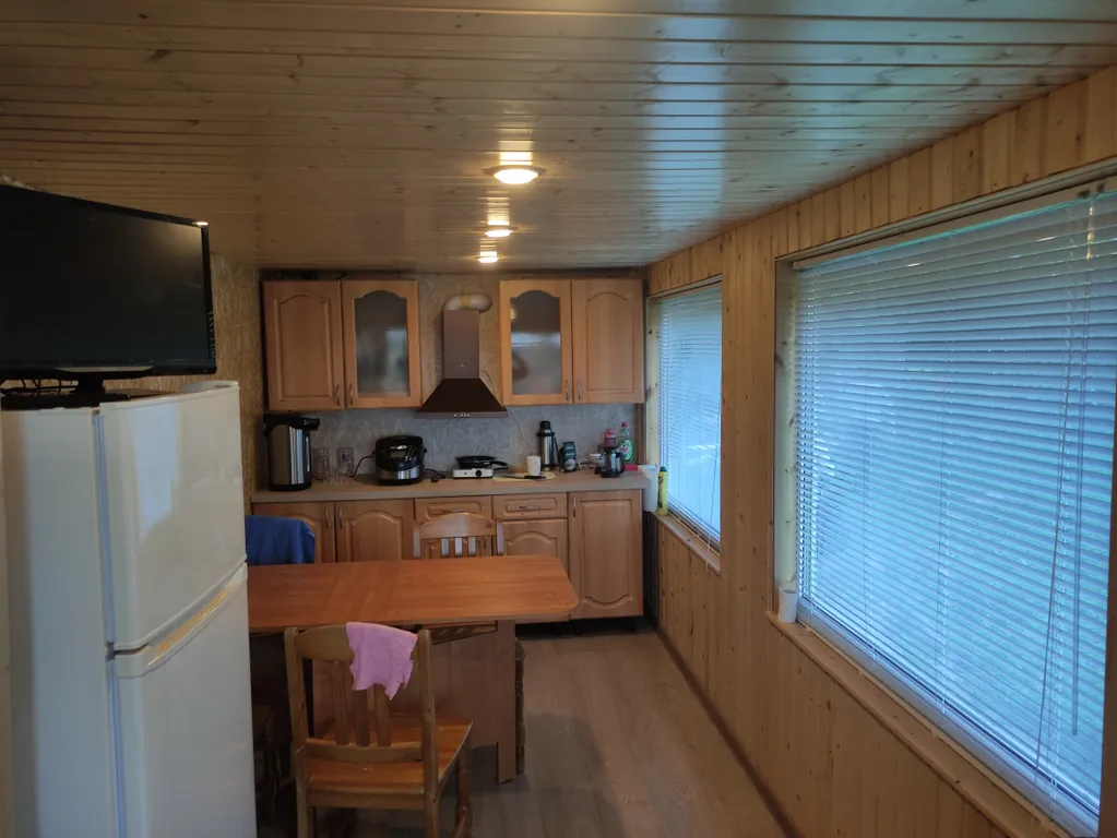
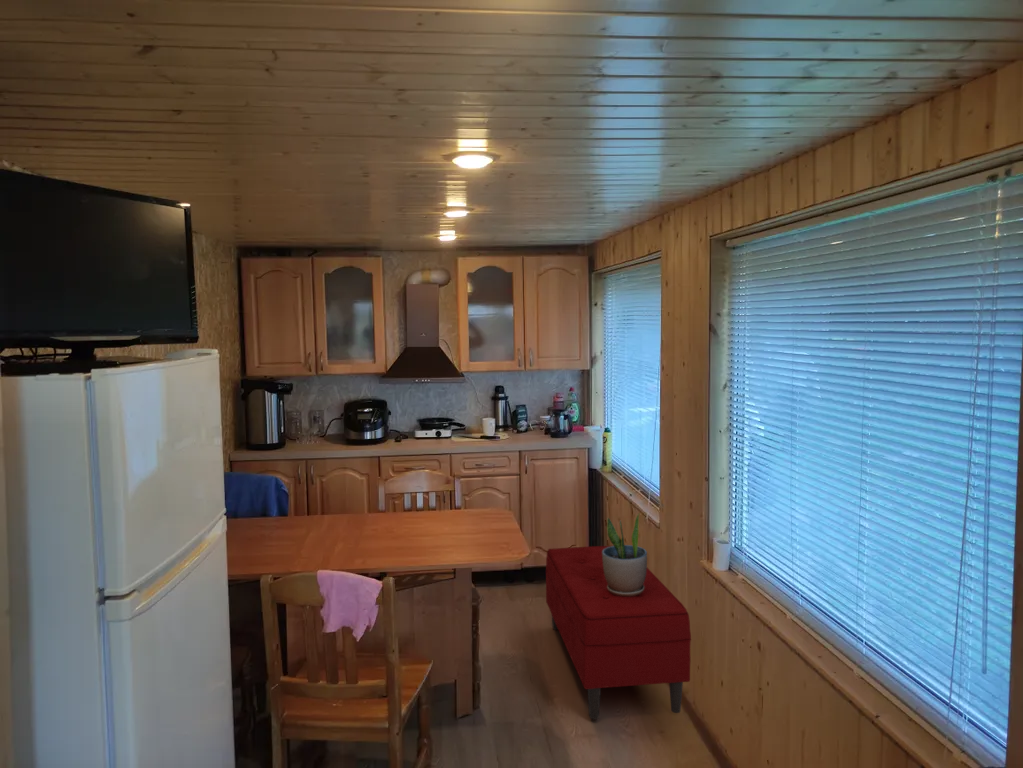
+ potted plant (624, 549)
+ bench (608, 620)
